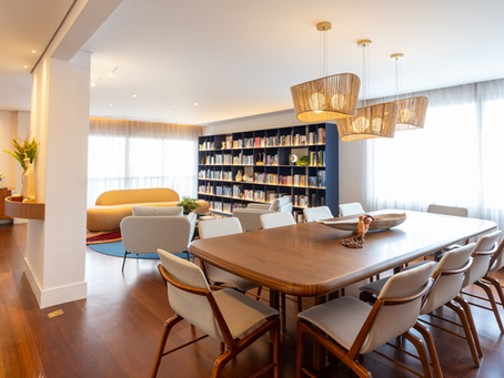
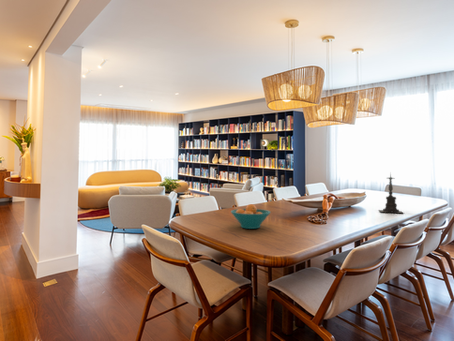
+ fruit bowl (250, 215)
+ candle holder (390, 191)
